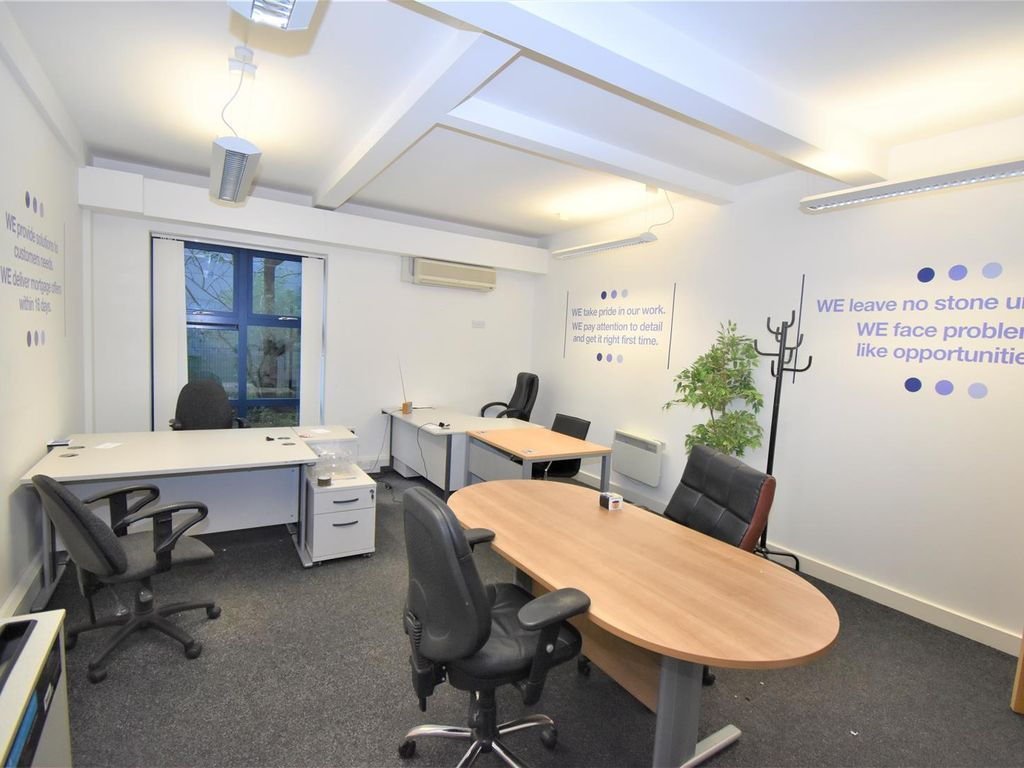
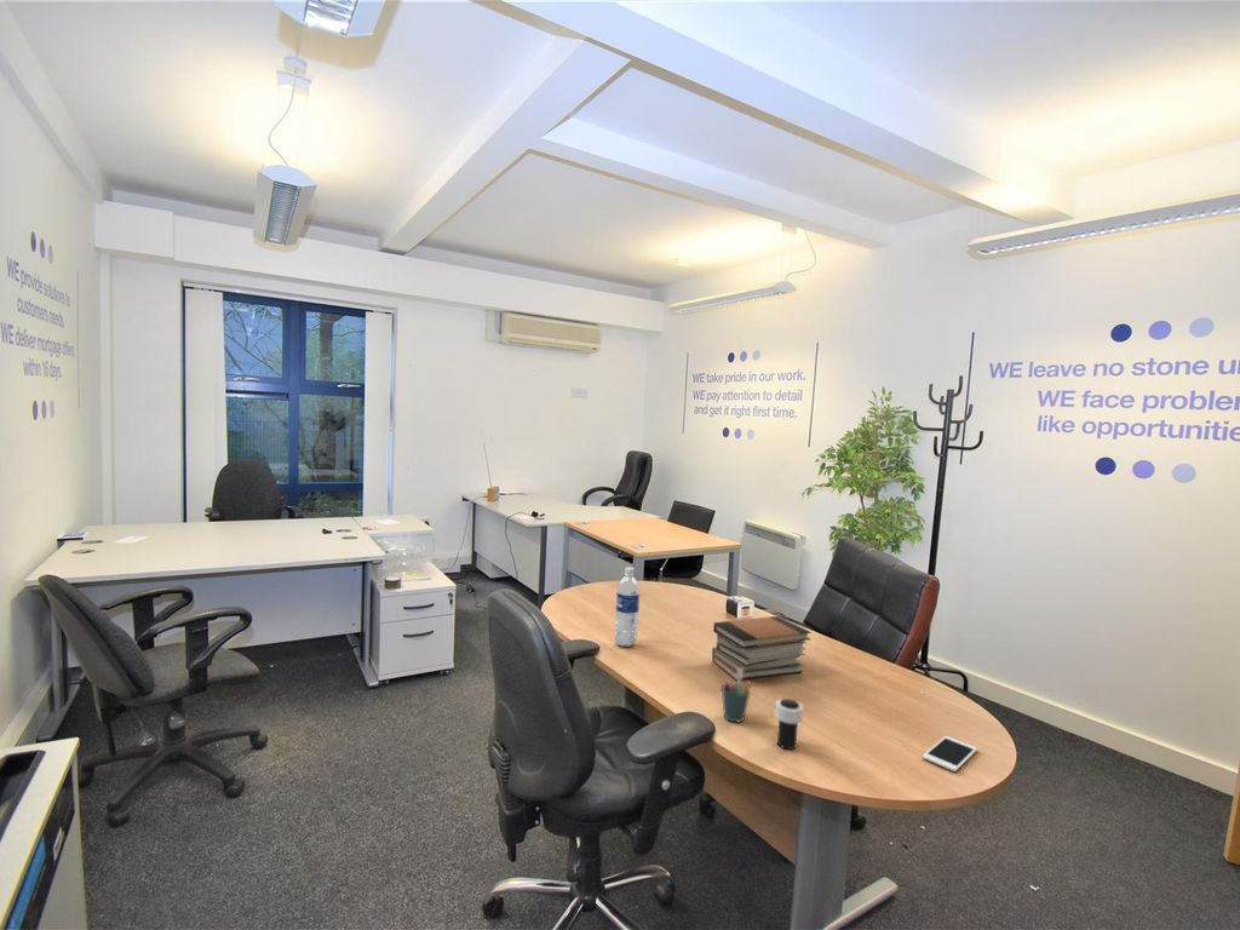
+ book stack (759, 647)
+ pen holder (735, 695)
+ cup (787, 723)
+ cell phone (949, 752)
+ water bottle (627, 605)
